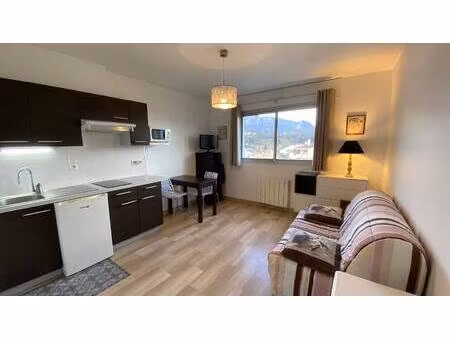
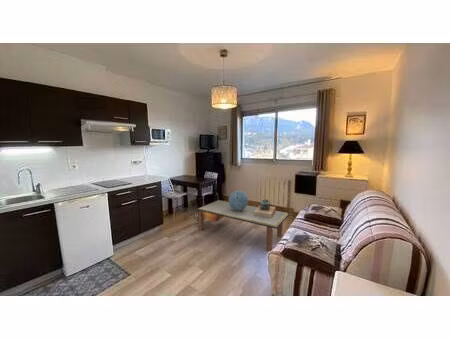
+ decorative globe (238, 200)
+ coffee table (241, 220)
+ decorative urn (265, 206)
